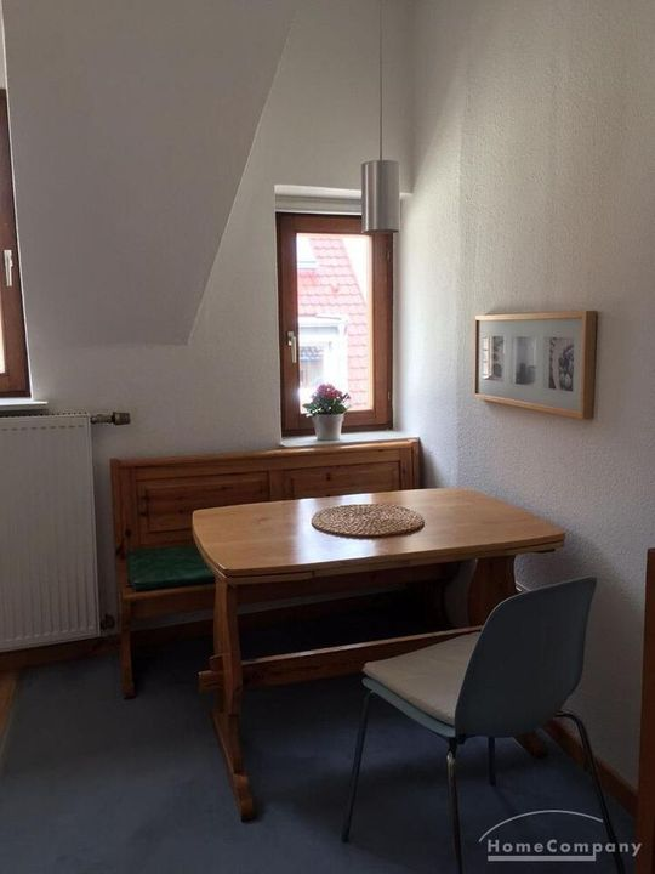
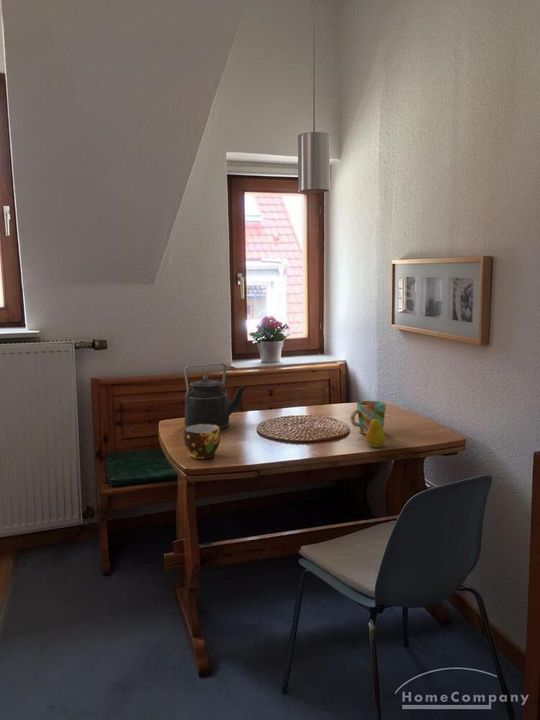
+ fruit (375, 430)
+ mug (367, 417)
+ cup (200, 441)
+ kettle (216, 394)
